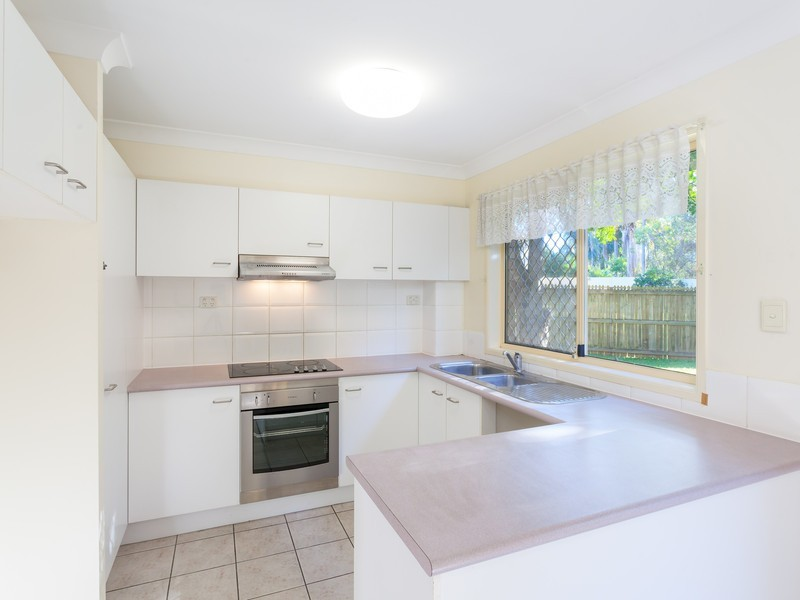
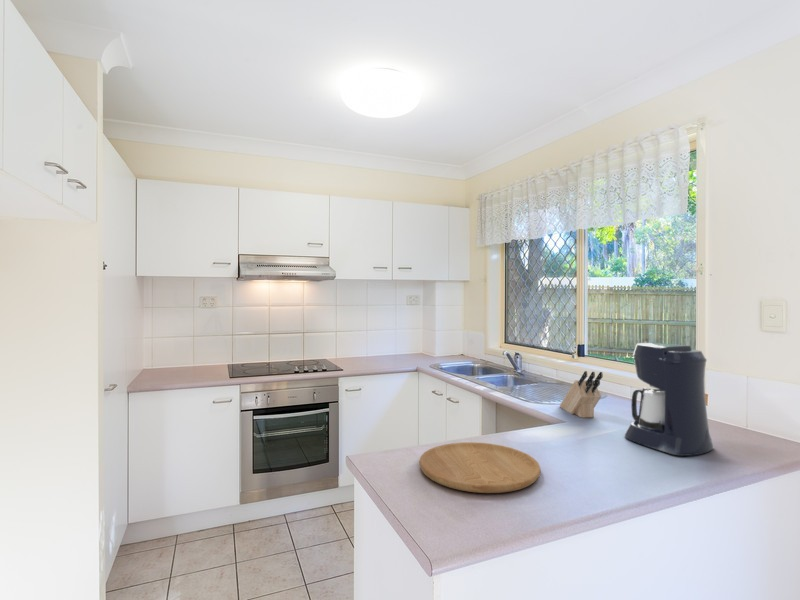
+ knife block (581, 390)
+ coffee maker (666, 394)
+ cutting board (478, 465)
